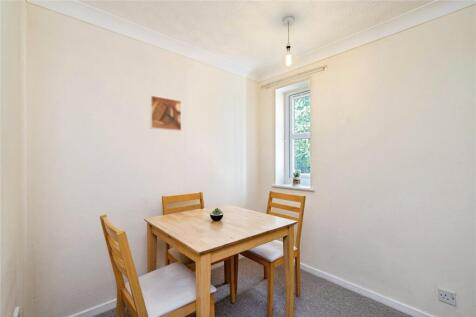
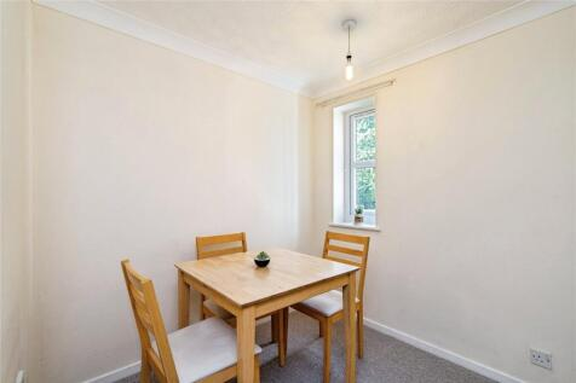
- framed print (166, 113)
